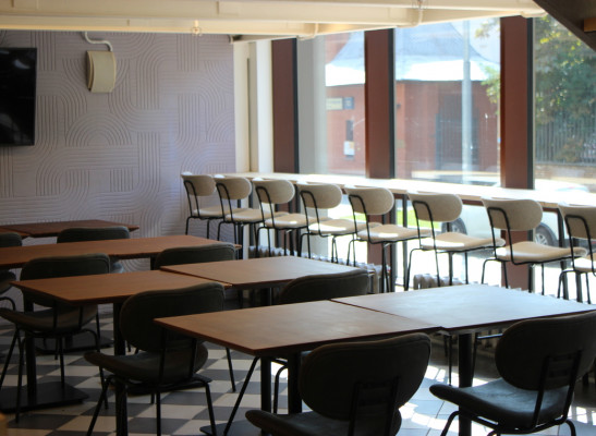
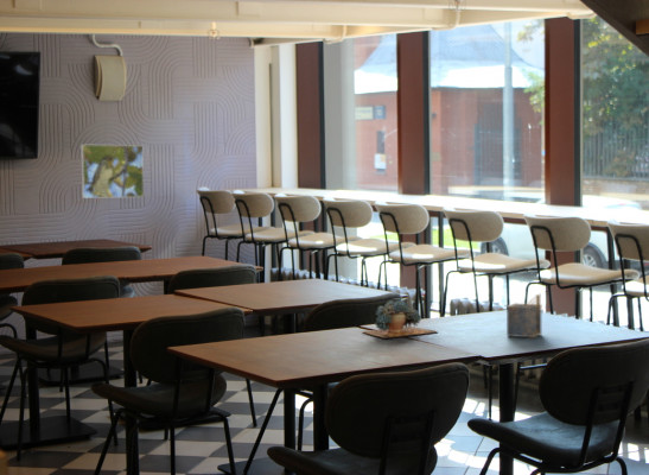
+ napkin holder (524, 315)
+ succulent plant (399, 316)
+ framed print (113, 171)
